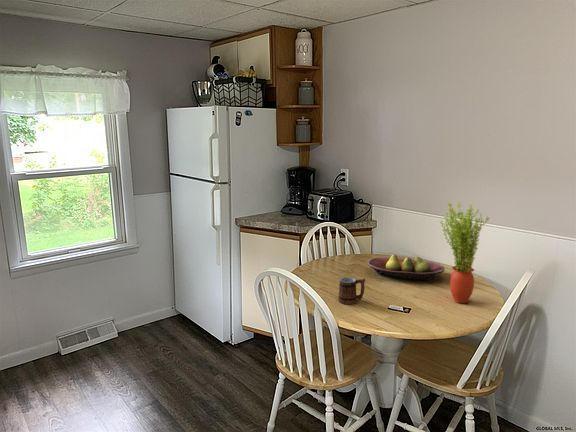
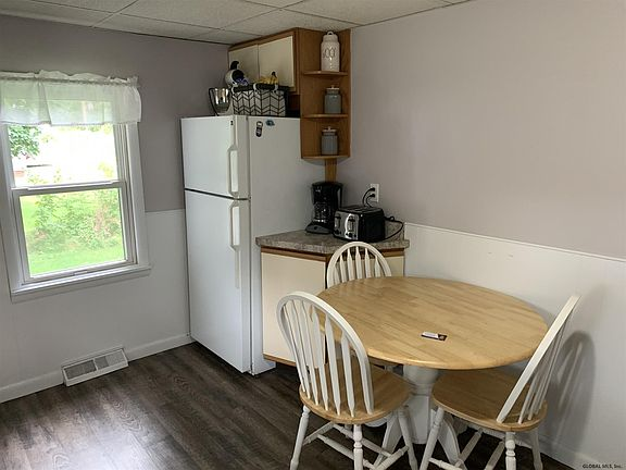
- fruit bowl (404, 265)
- potted plant (461, 254)
- mug (351, 289)
